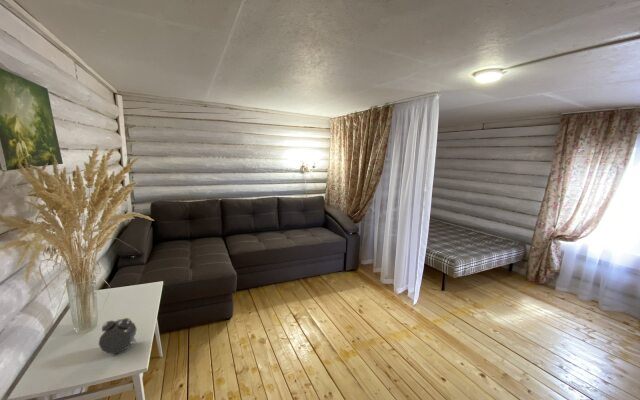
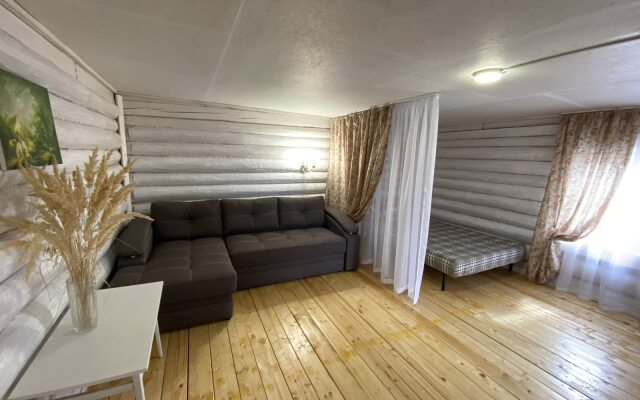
- alarm clock (118, 334)
